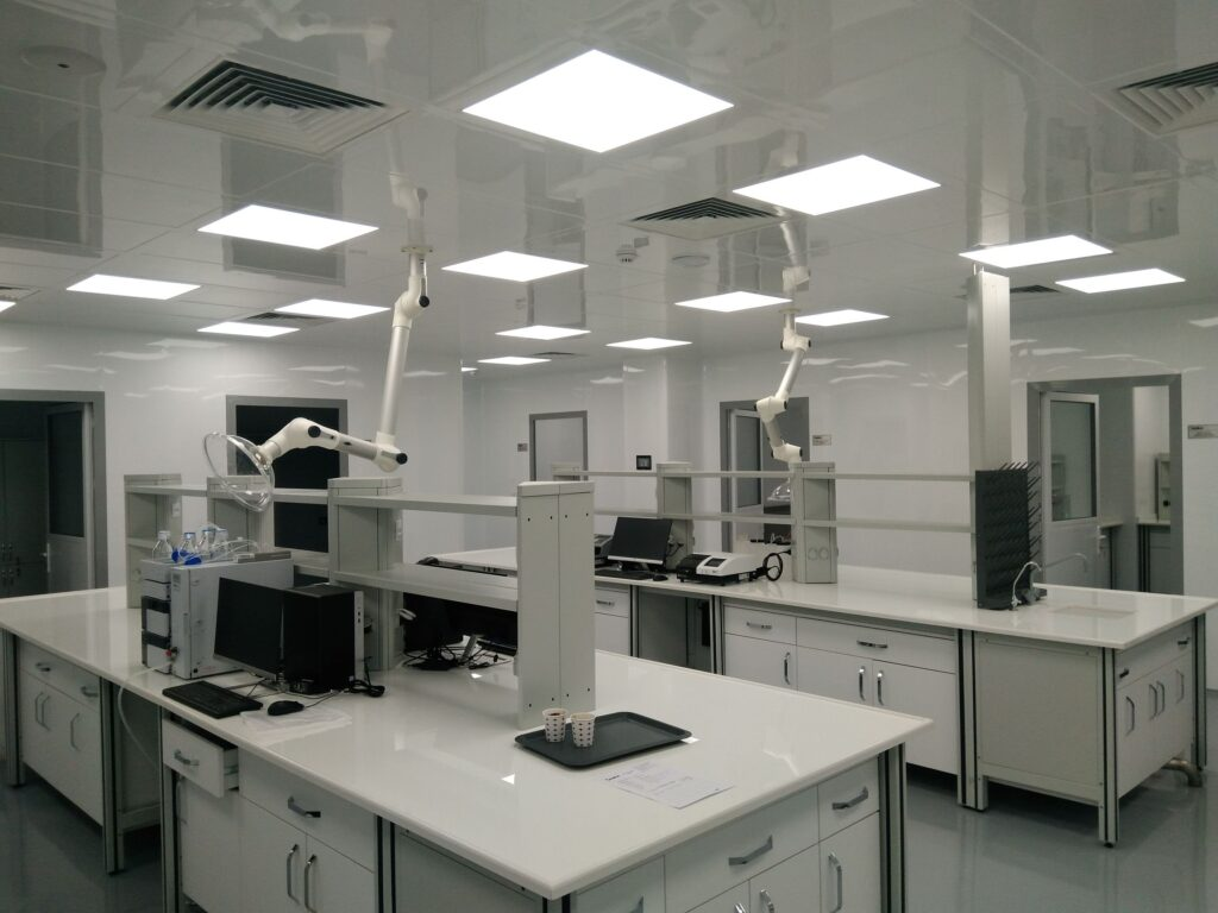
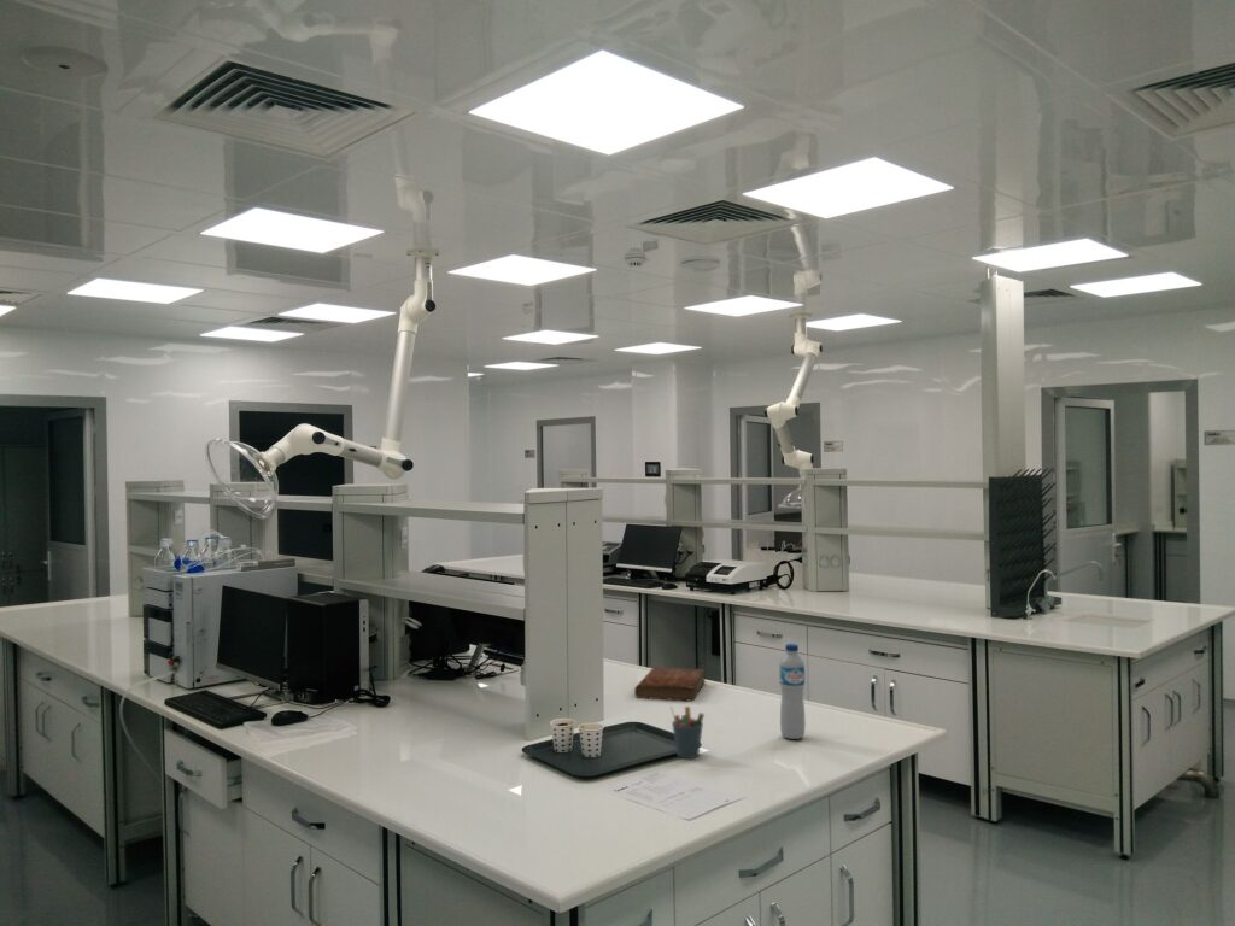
+ bible (671, 682)
+ pen holder (687, 729)
+ water bottle (791, 691)
